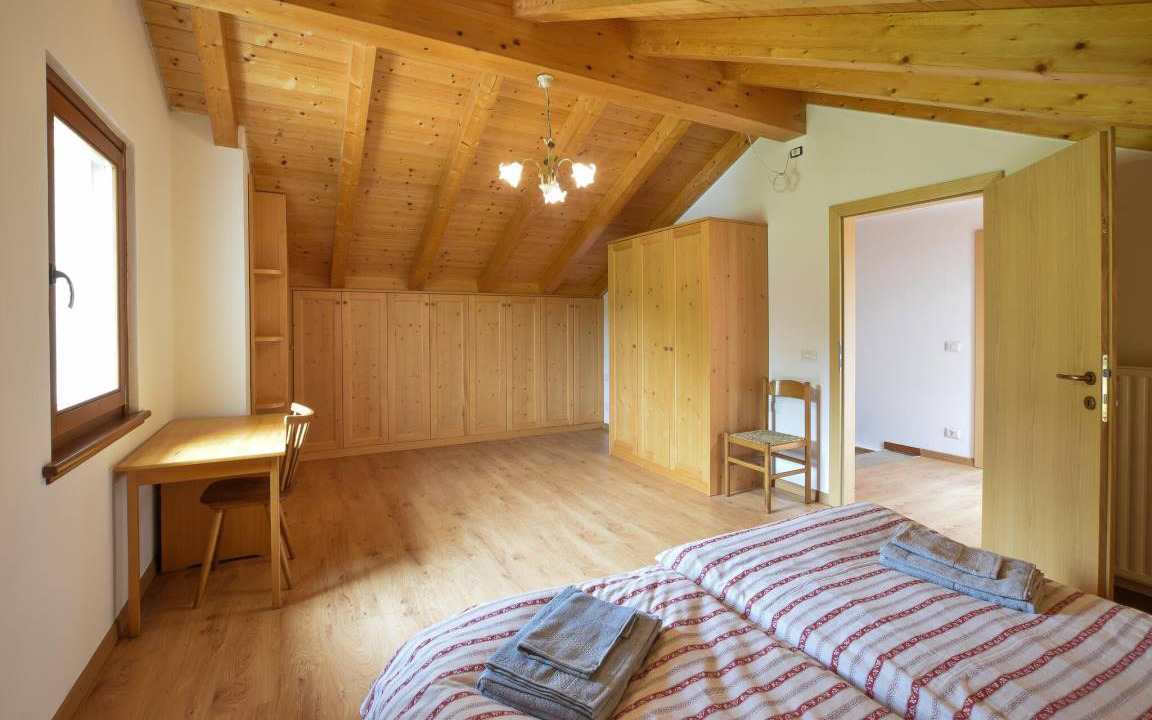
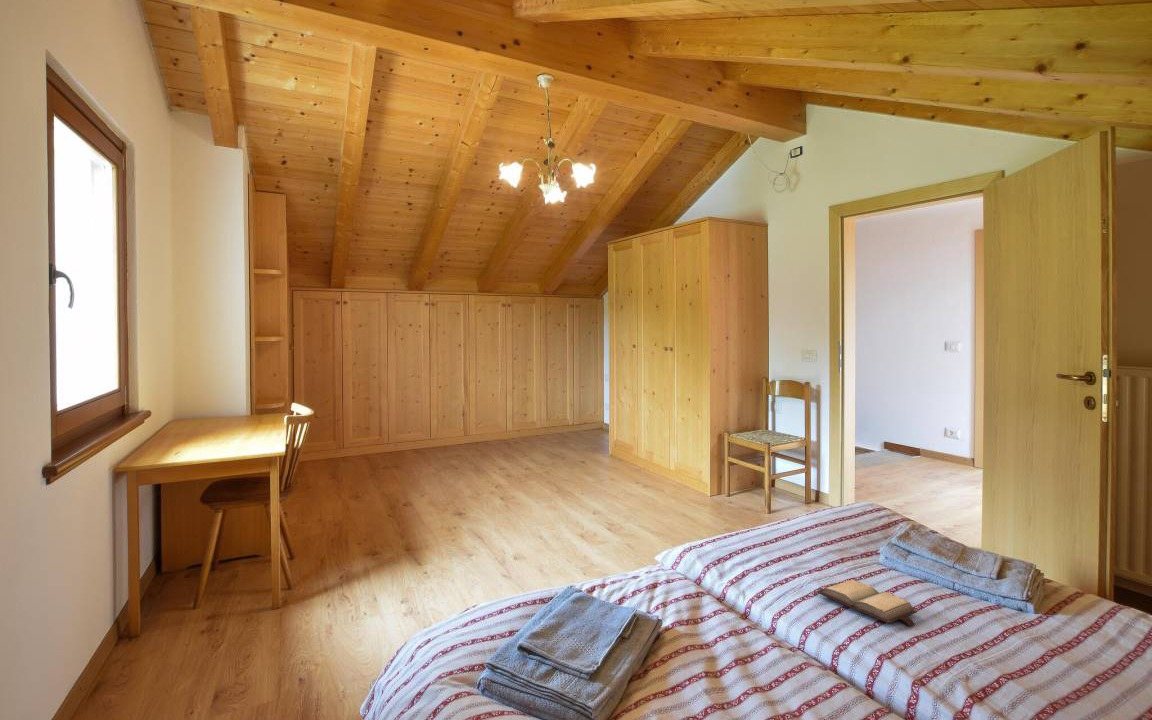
+ hardback book (866, 599)
